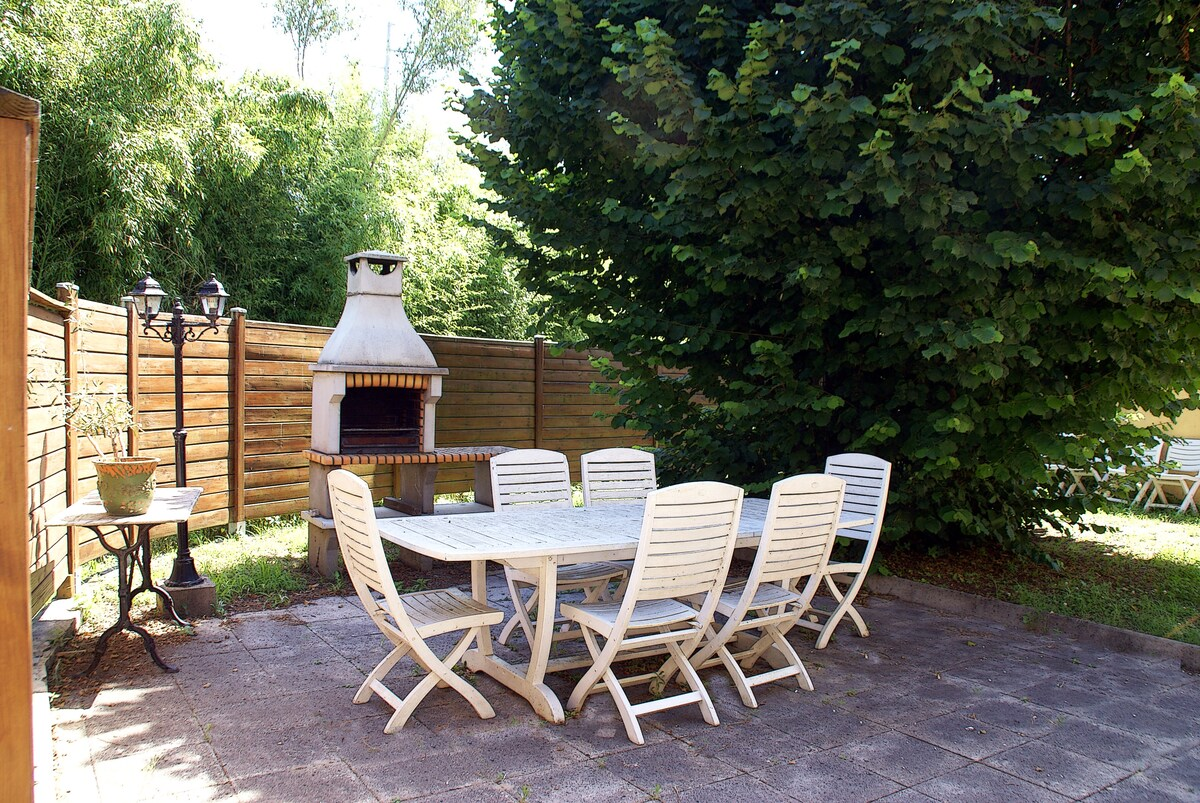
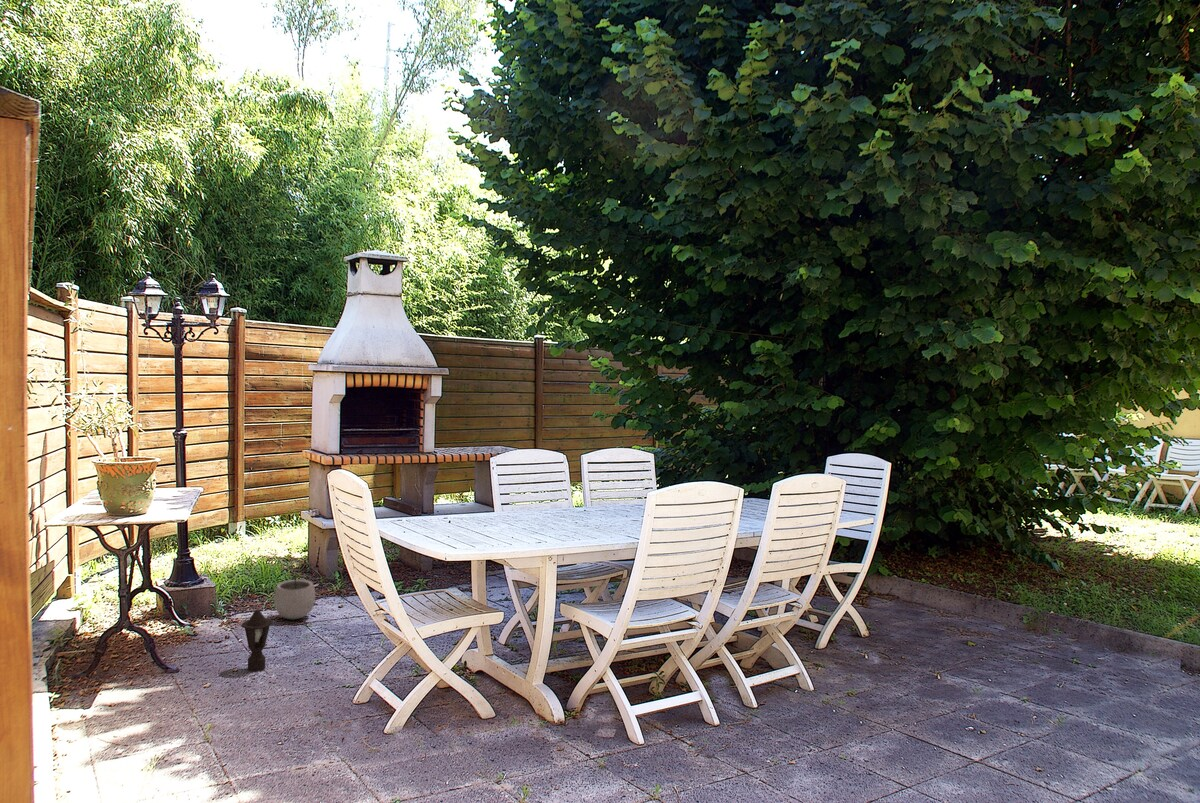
+ plant pot (294, 593)
+ lantern (256, 639)
